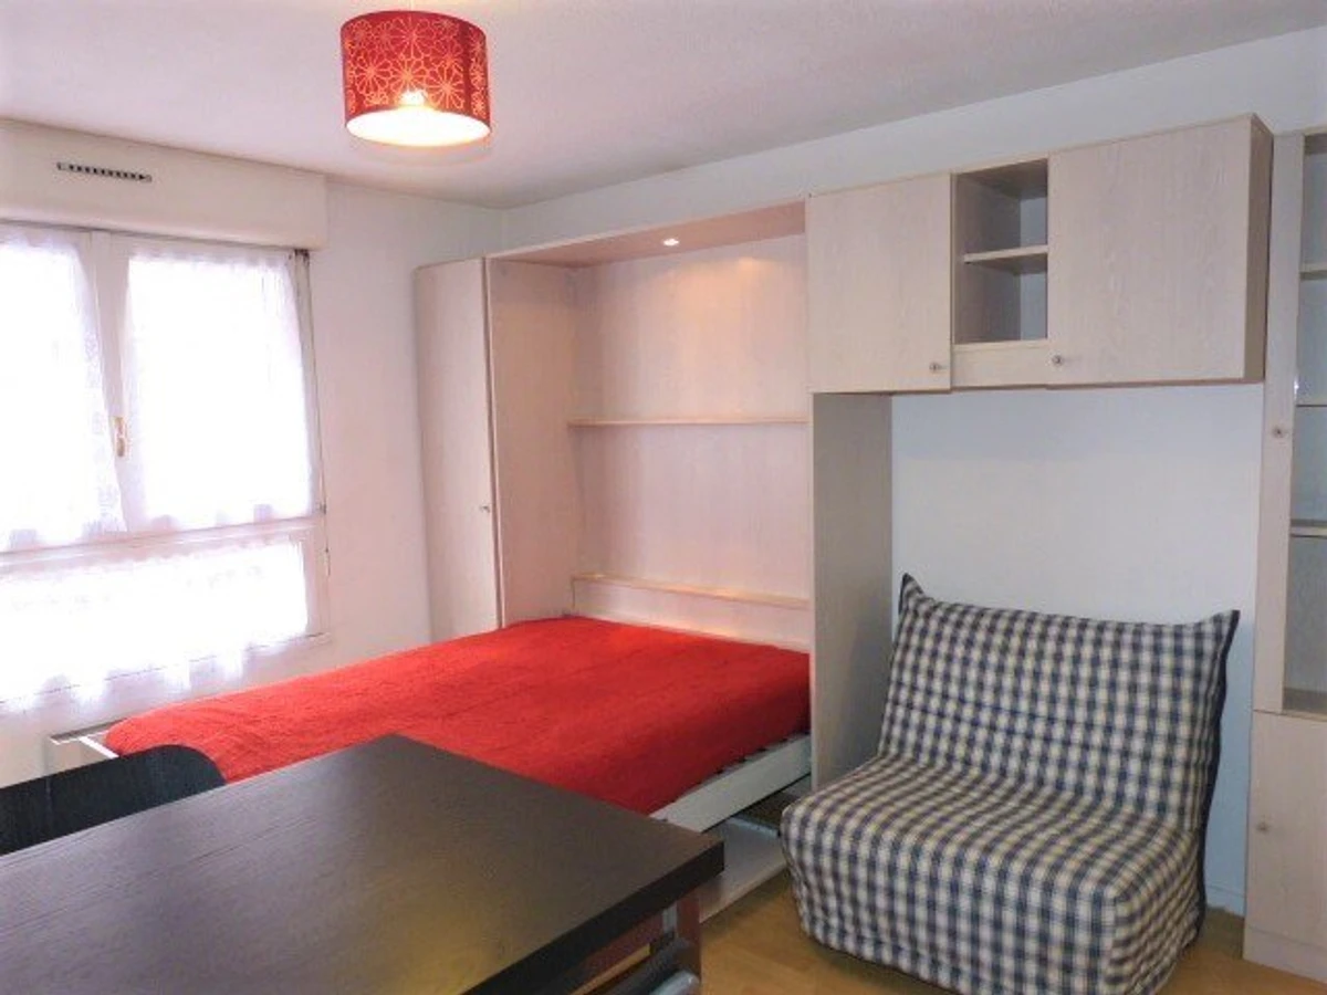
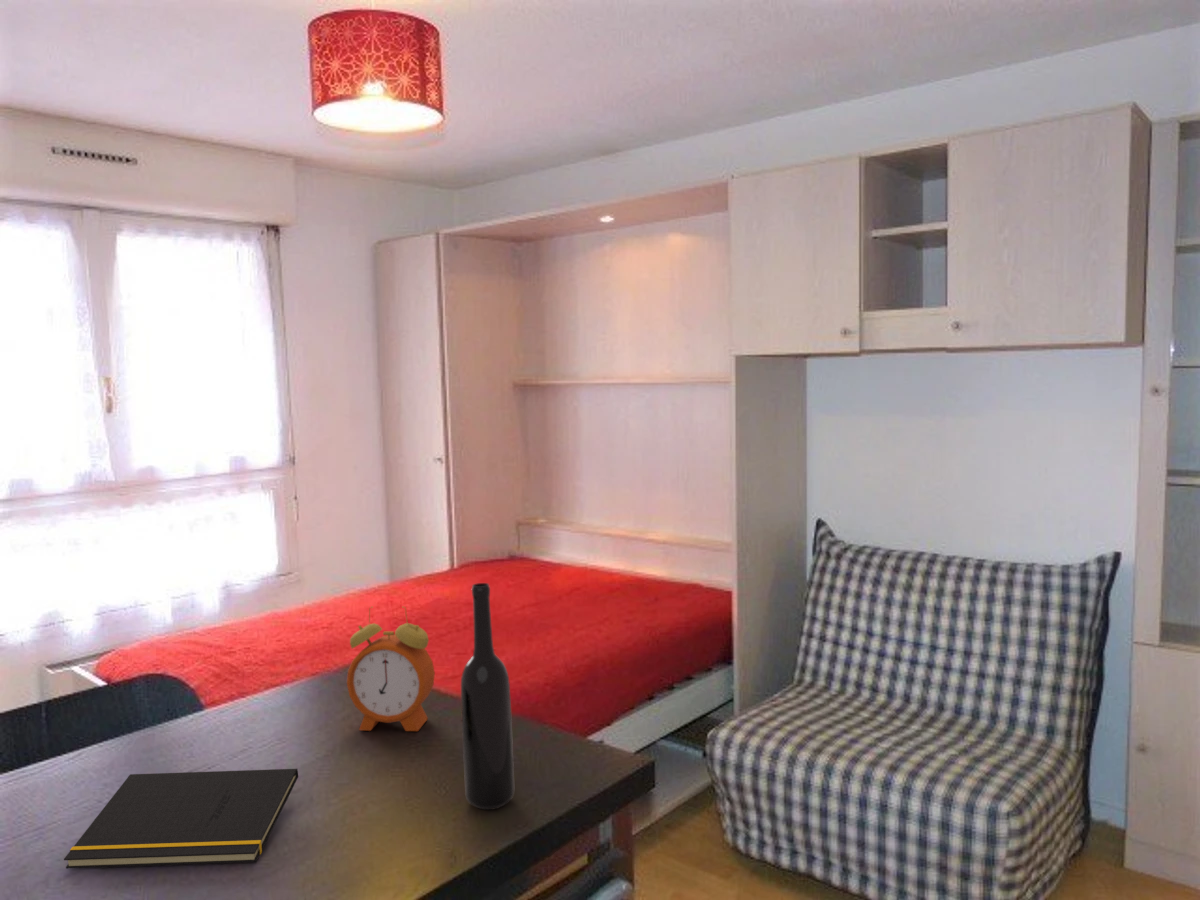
+ alarm clock (390, 666)
+ notepad (189, 815)
+ bottle (485, 694)
